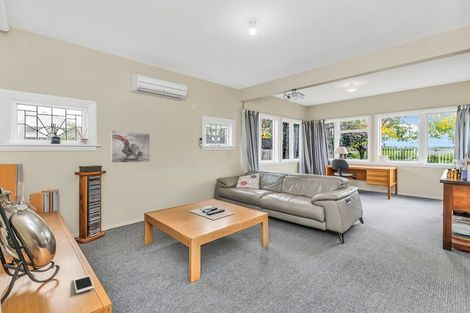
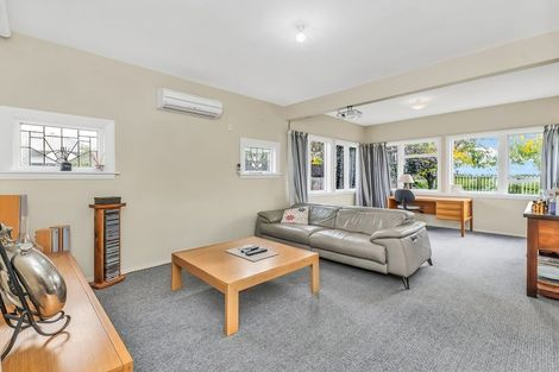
- cell phone (83, 283)
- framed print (131, 147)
